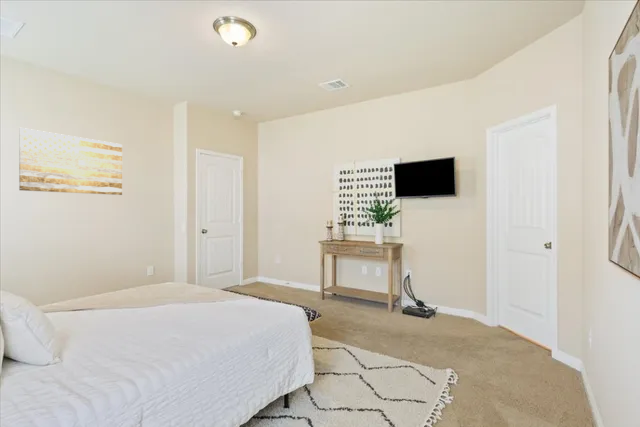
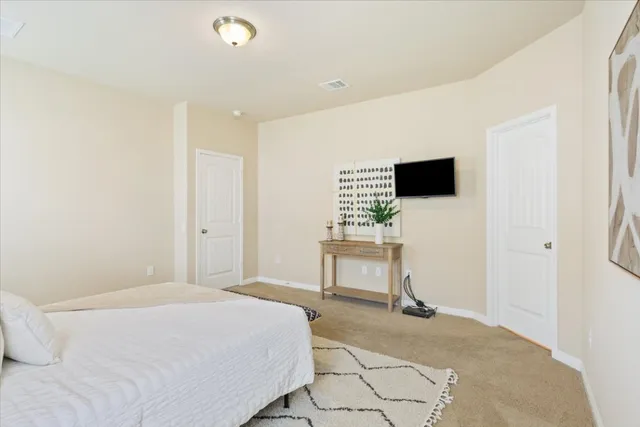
- wall art (76, 164)
